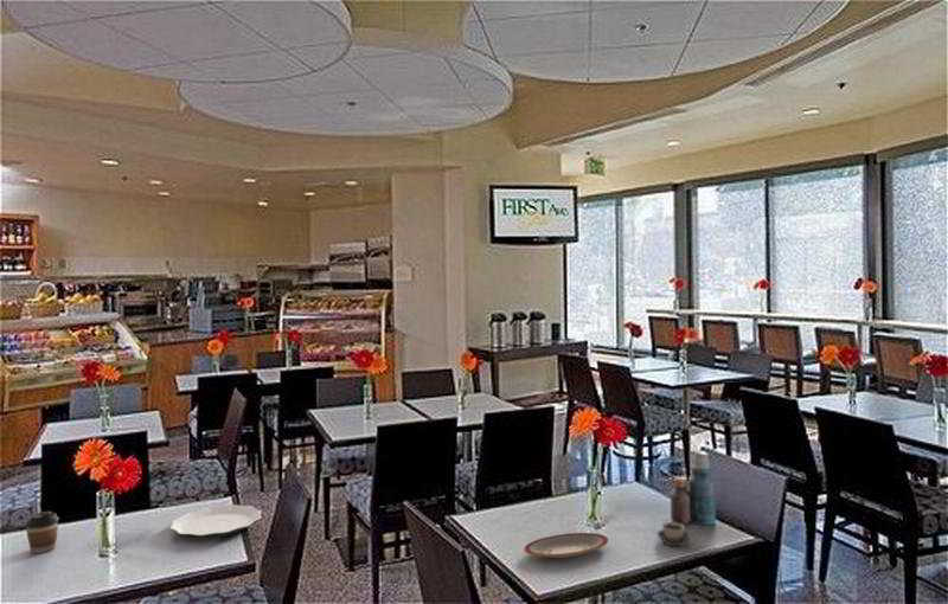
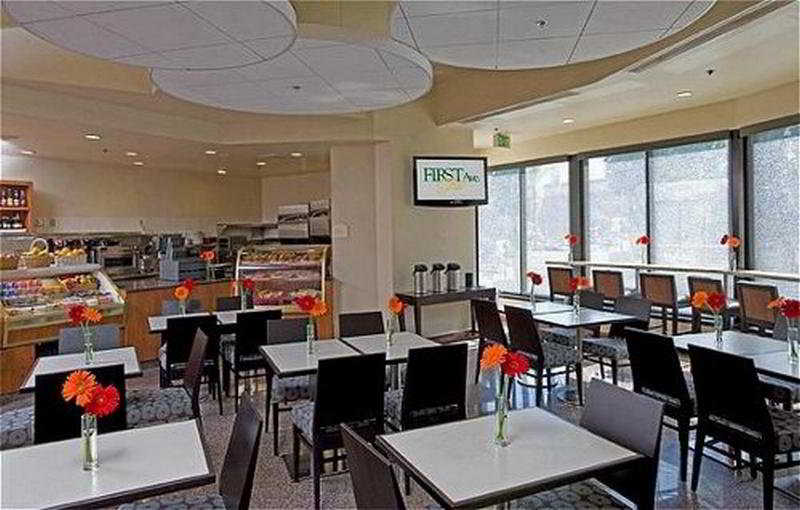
- plate (217, 521)
- coffee cup (41, 531)
- cup (673, 534)
- bottle (692, 486)
- plate (566, 547)
